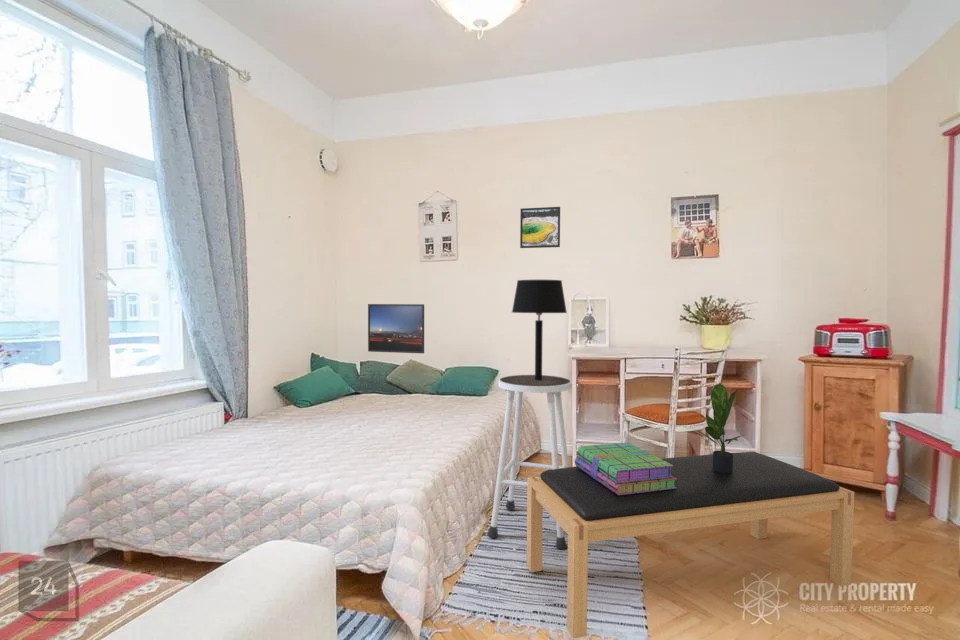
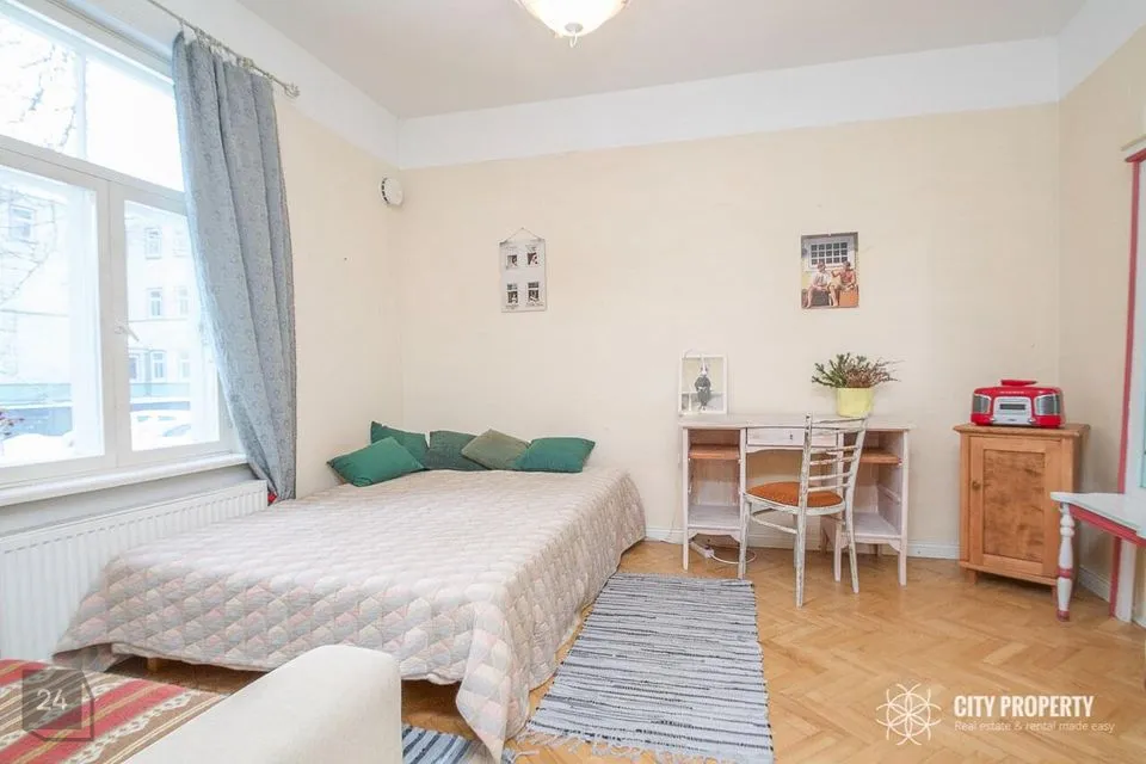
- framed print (395, 328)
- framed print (540, 227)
- stack of books (622, 465)
- table lamp (538, 330)
- bench (684, 524)
- stool (534, 463)
- potted plant (718, 426)
